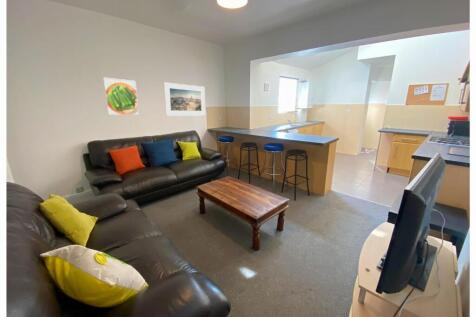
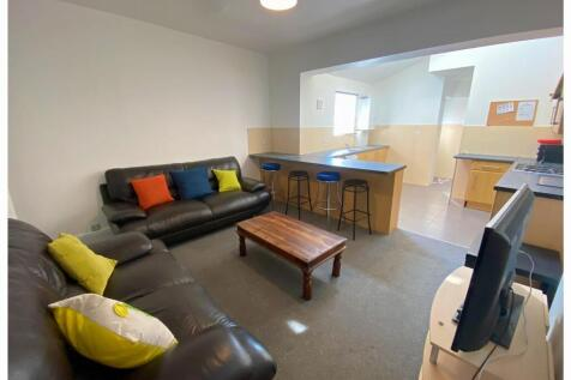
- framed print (122, 97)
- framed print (186, 100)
